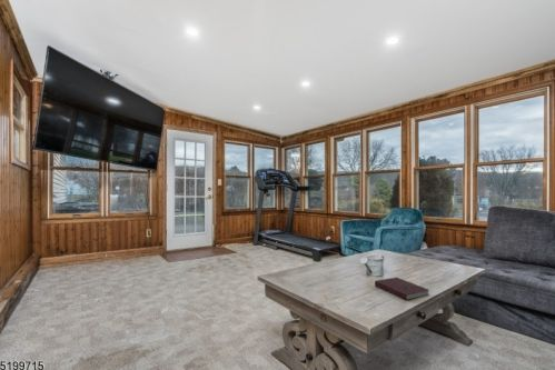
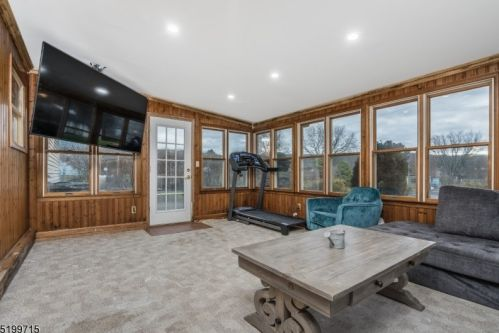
- notebook (400, 287)
